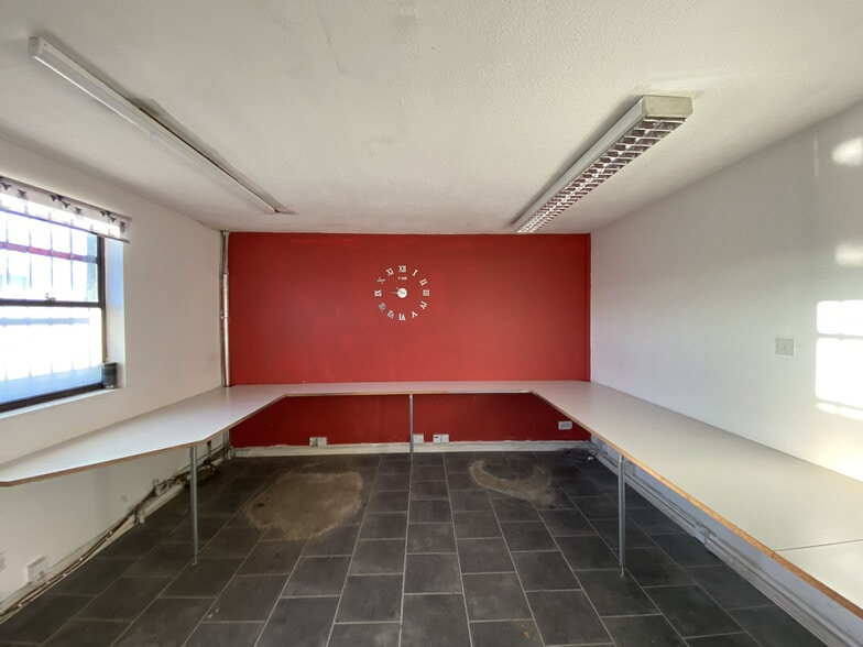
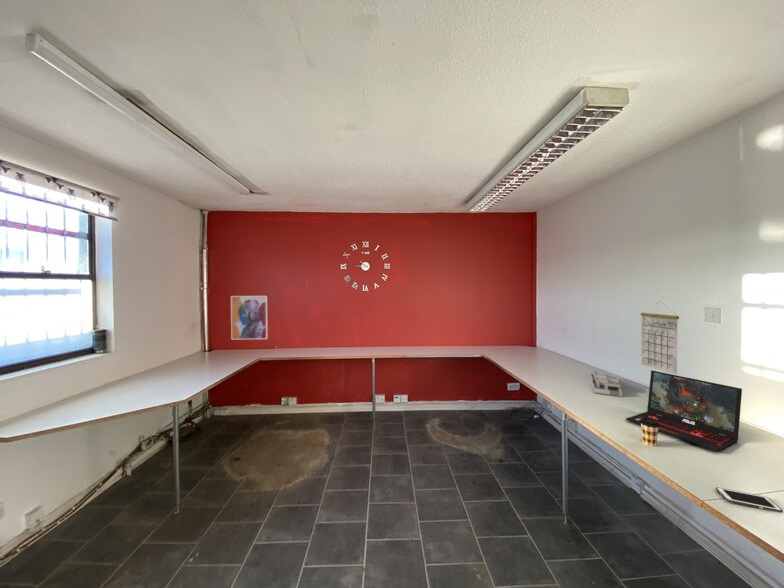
+ calendar (658, 335)
+ desk organizer (604, 380)
+ coffee cup (649, 432)
+ cell phone (747, 499)
+ wall art (249, 317)
+ laptop (679, 405)
